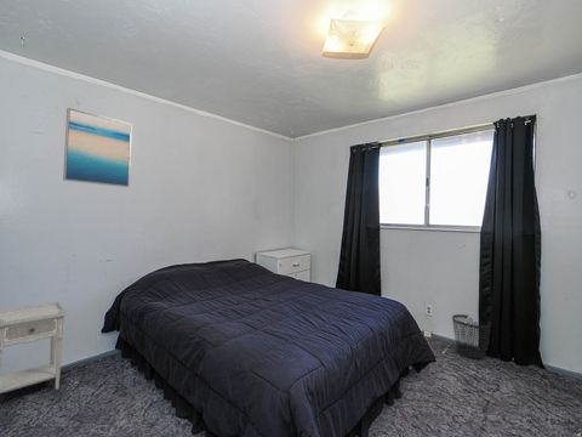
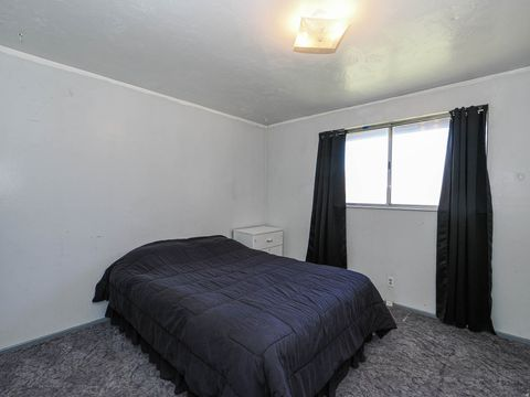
- wall art (99, 149)
- wastebasket (469, 336)
- nightstand (28, 342)
